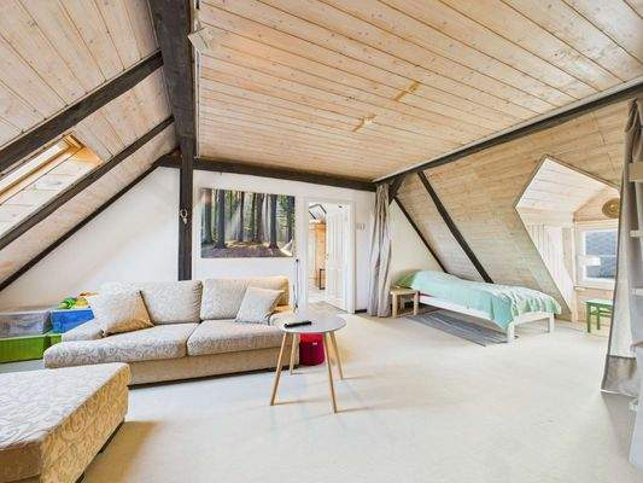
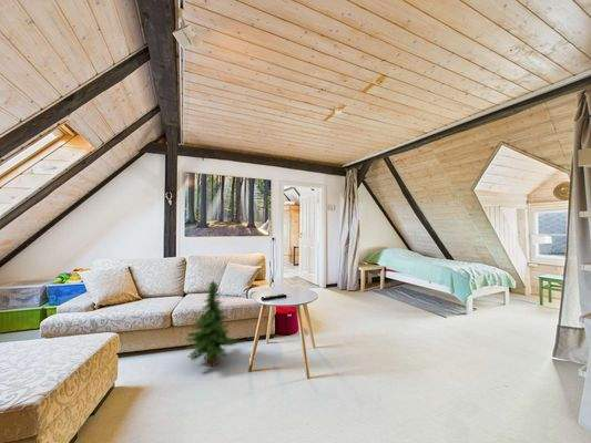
+ tree (212, 321)
